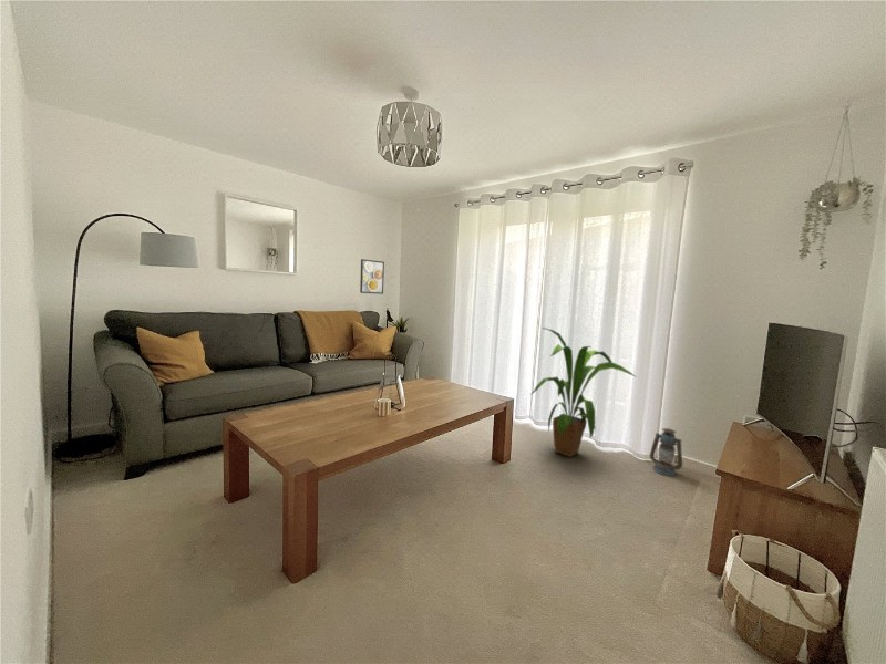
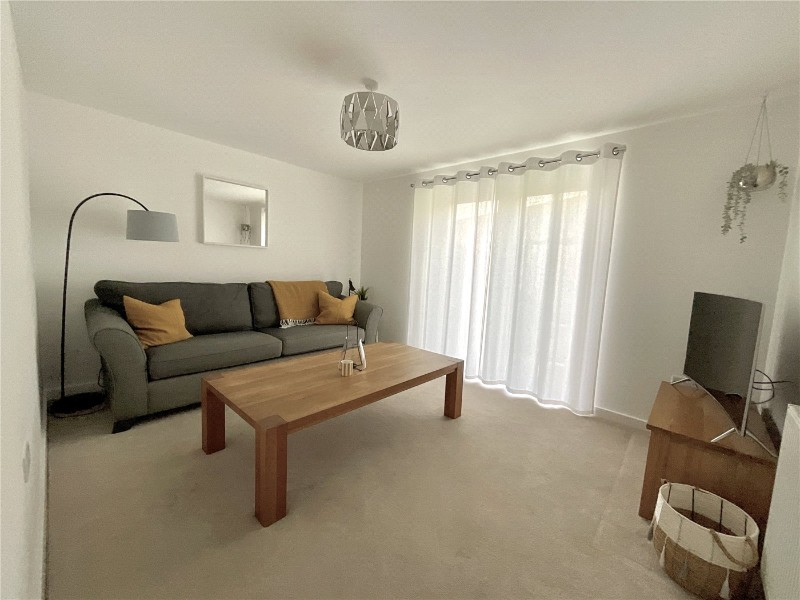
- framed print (372, 277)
- house plant (581, 395)
- lantern (666, 450)
